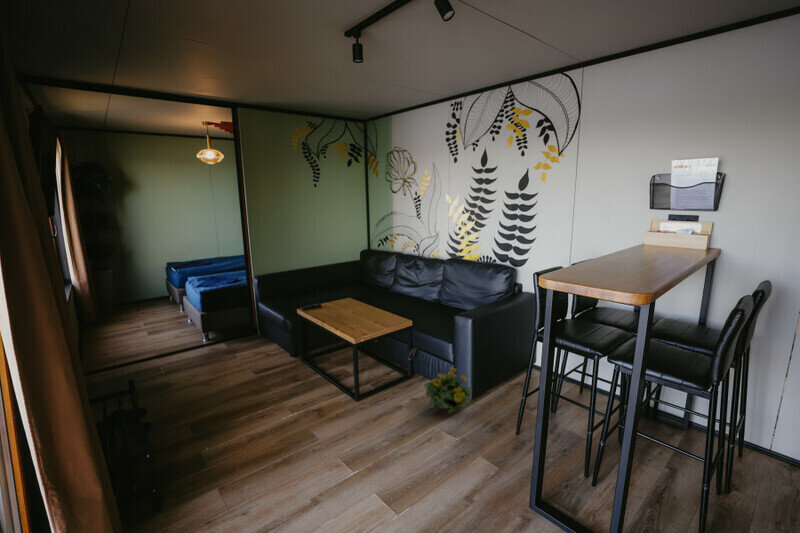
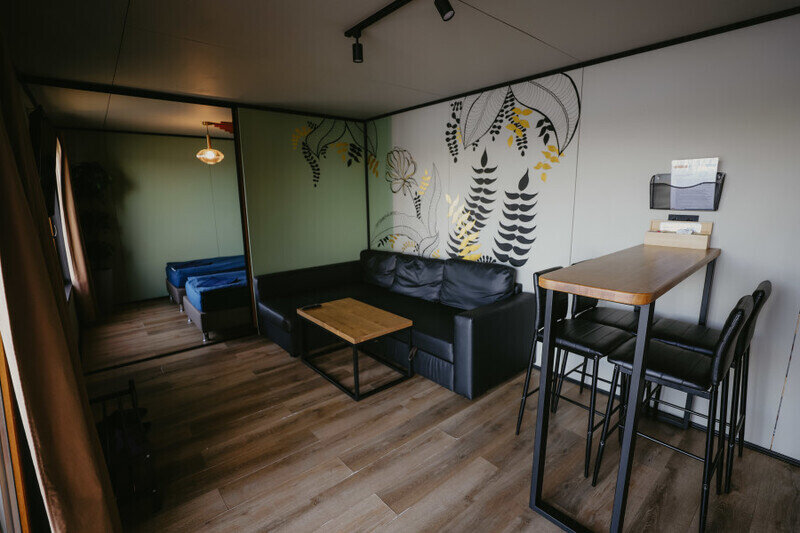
- flowering plant (446, 389)
